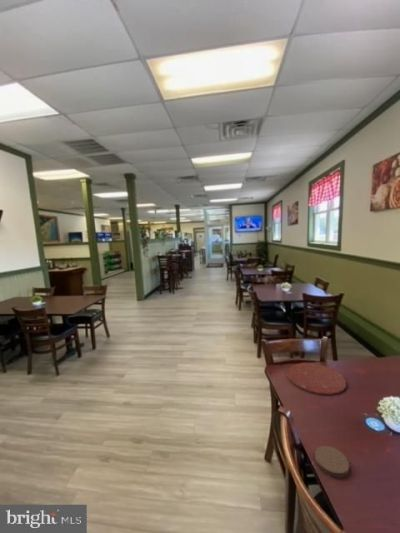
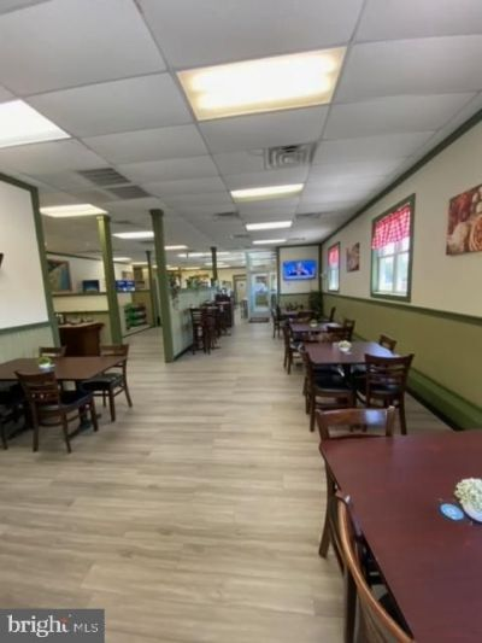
- coaster (331, 460)
- plate (315, 377)
